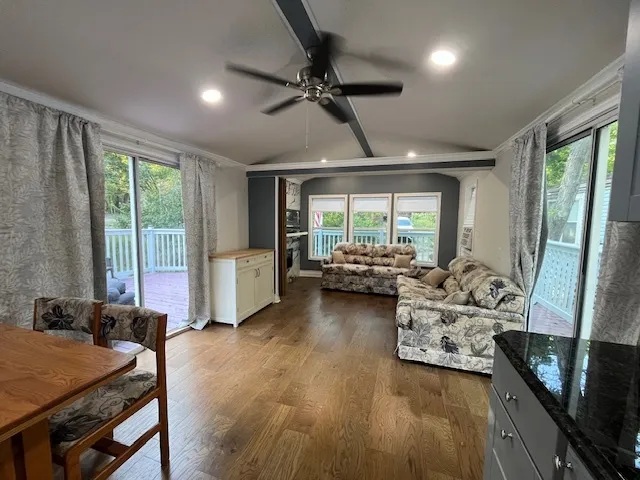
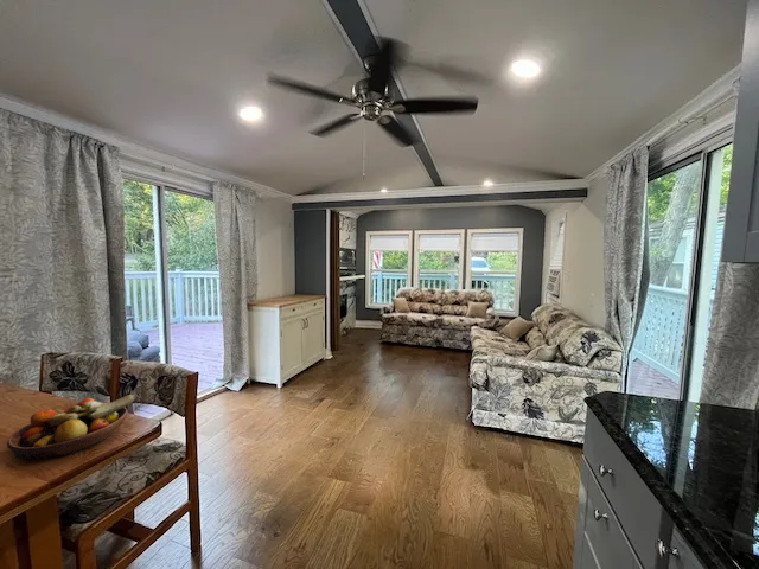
+ fruit bowl (74, 418)
